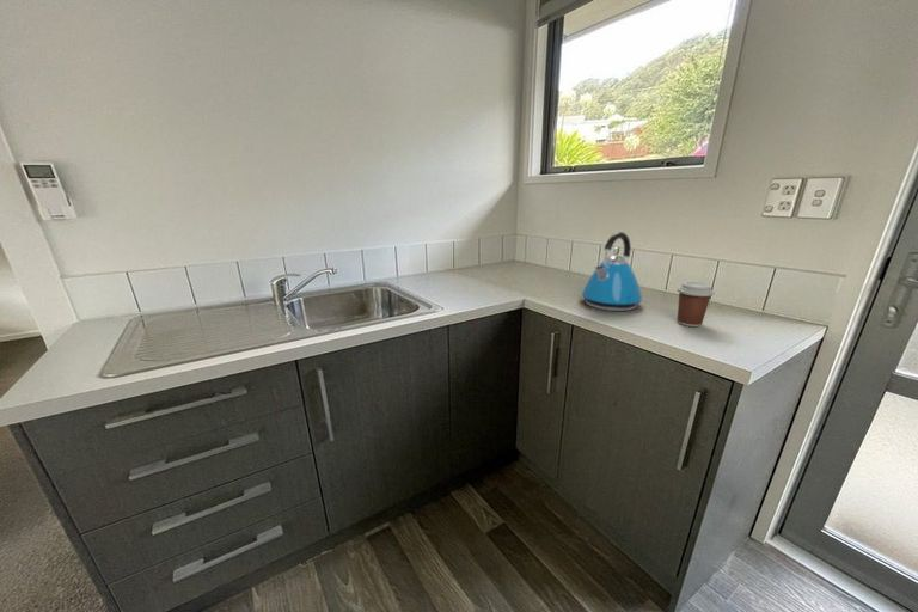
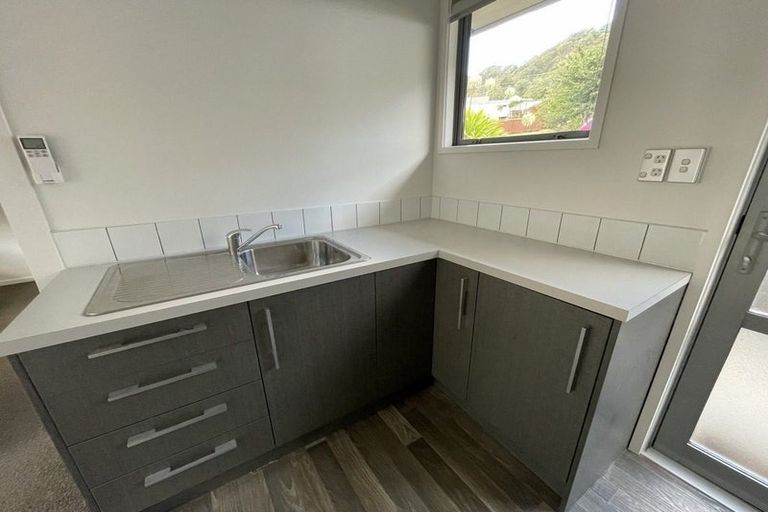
- kettle (614, 268)
- coffee cup (692, 304)
